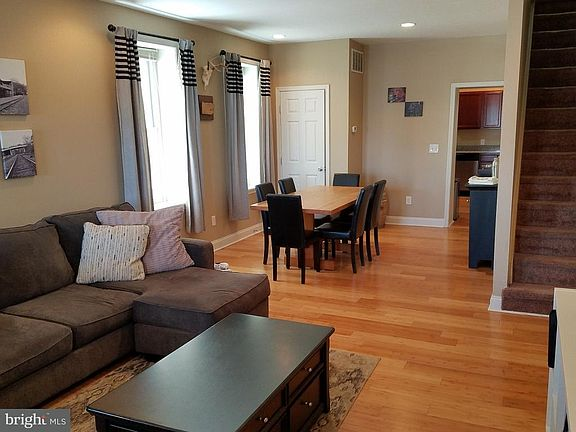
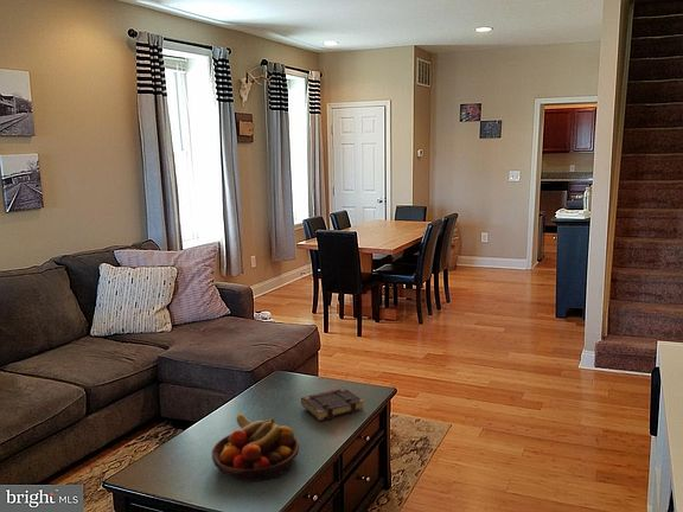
+ book (332, 402)
+ fruit bowl (254, 443)
